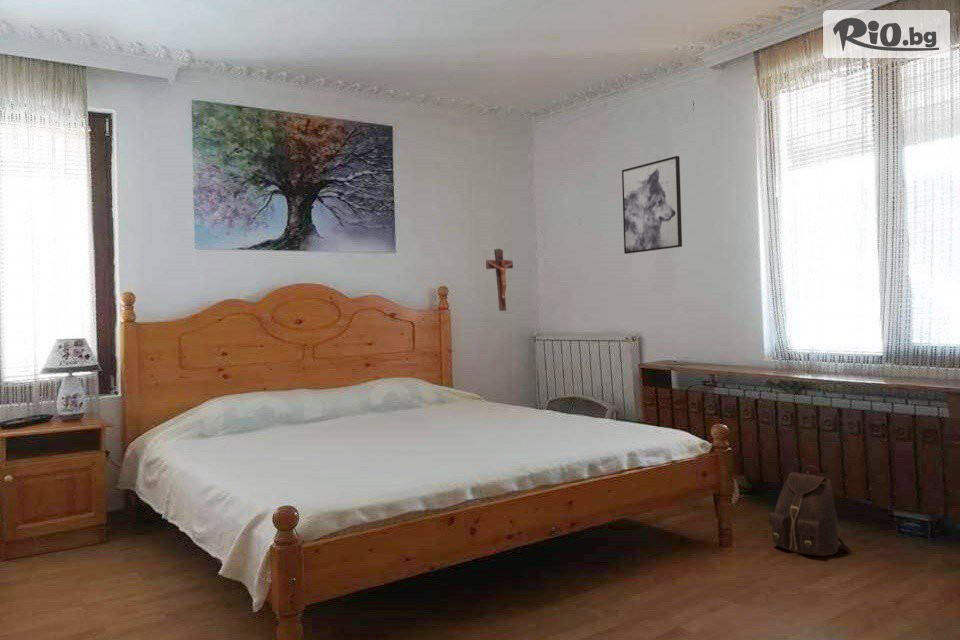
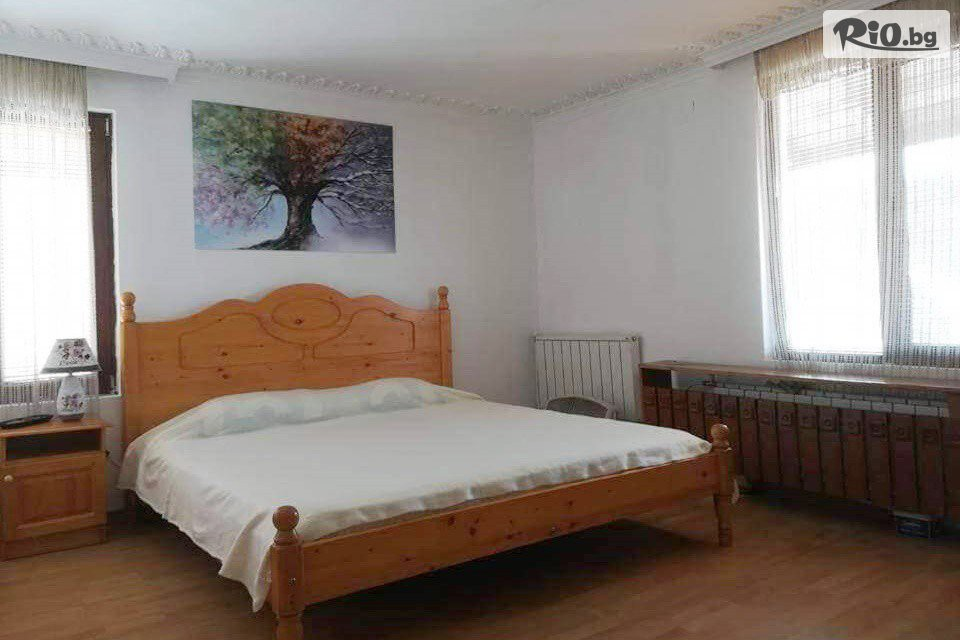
- crucifix (502, 279)
- wall art (650, 206)
- backpack (806, 507)
